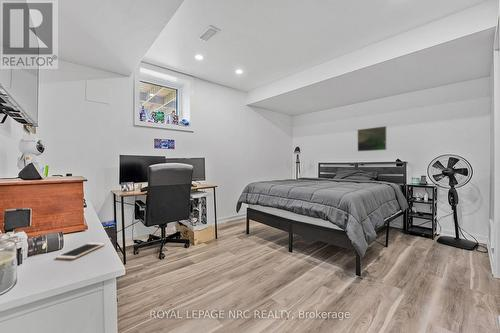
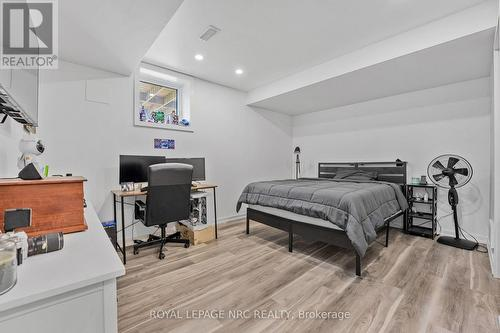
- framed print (371, 139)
- cell phone (82, 250)
